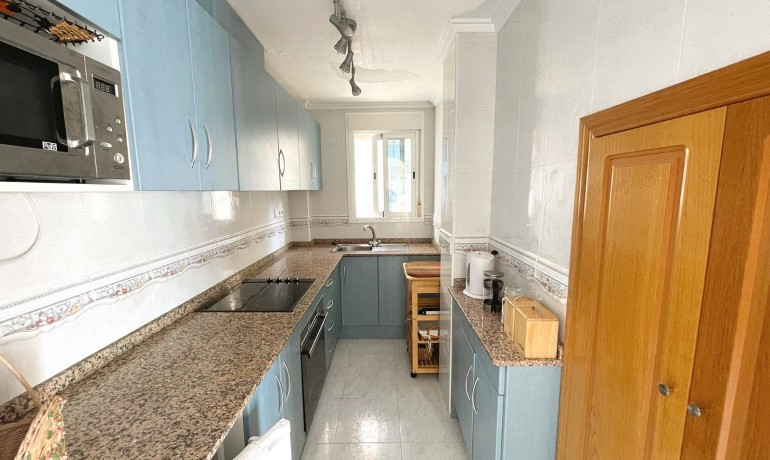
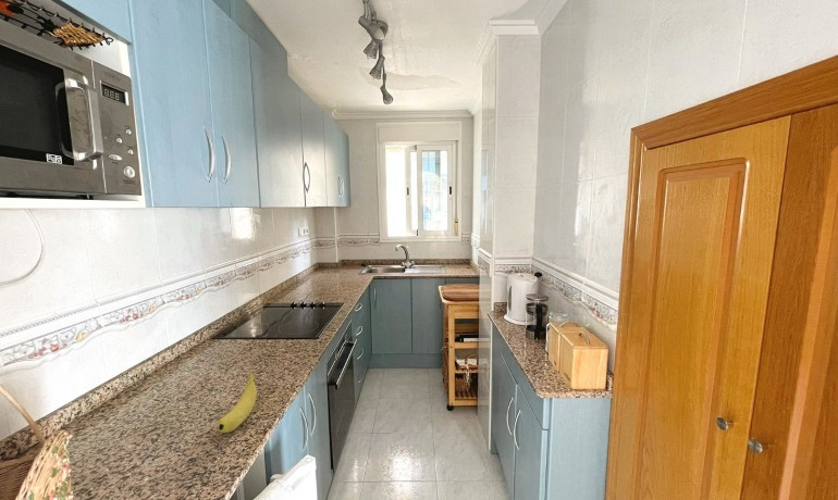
+ fruit (238, 403)
